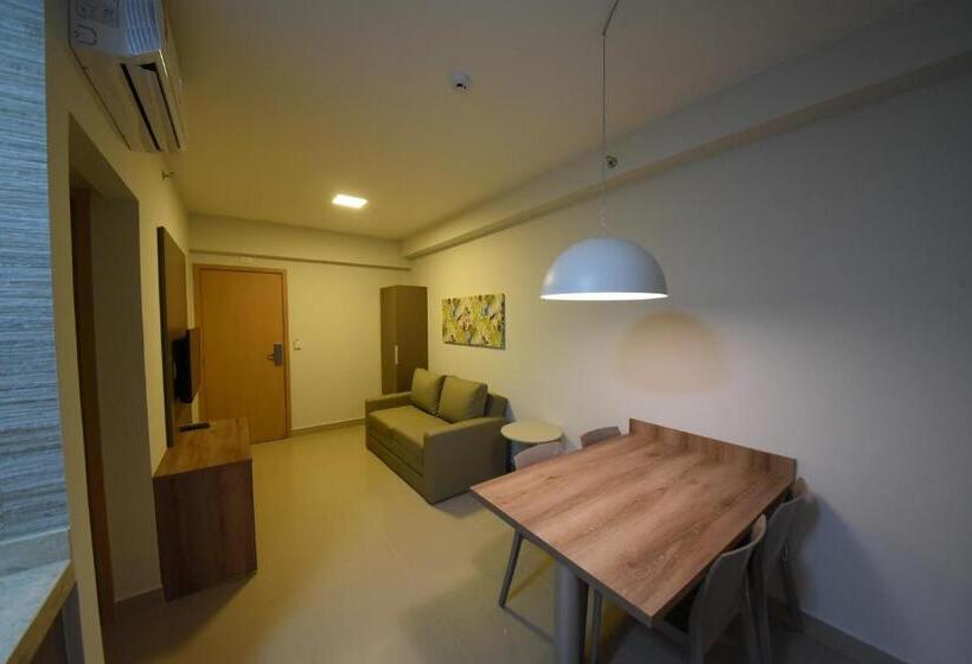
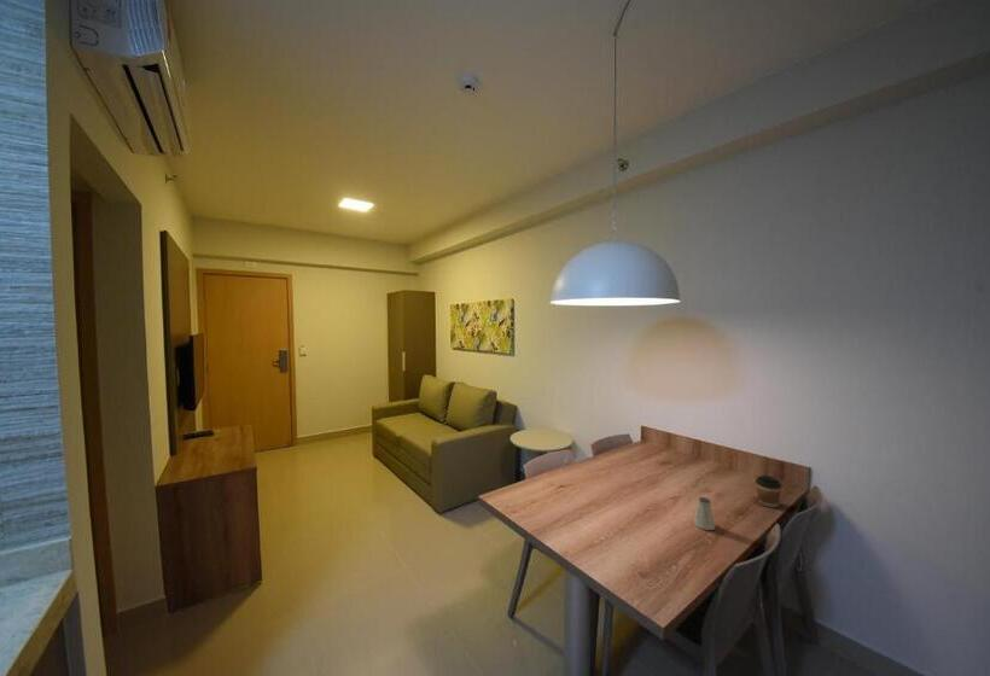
+ coffee cup (768, 489)
+ saltshaker (704, 512)
